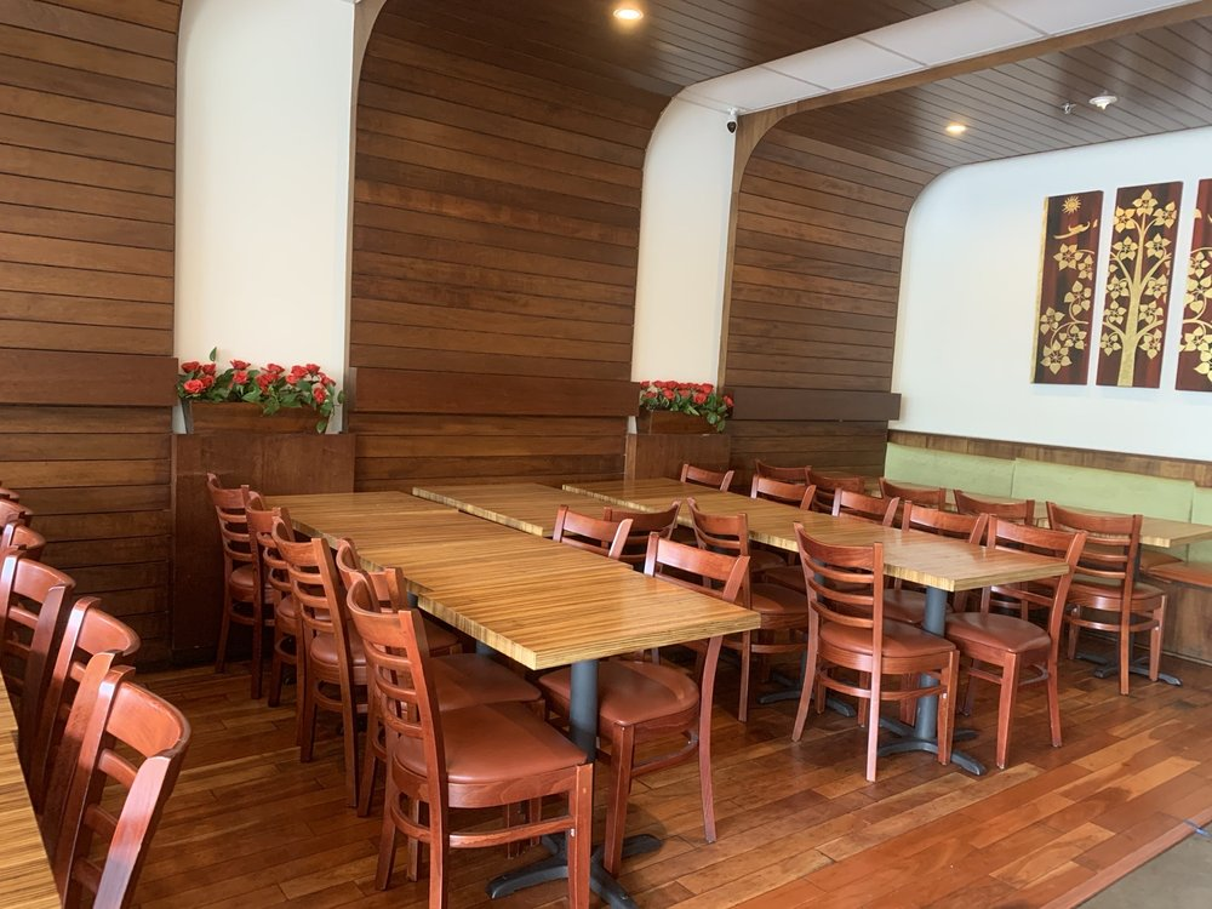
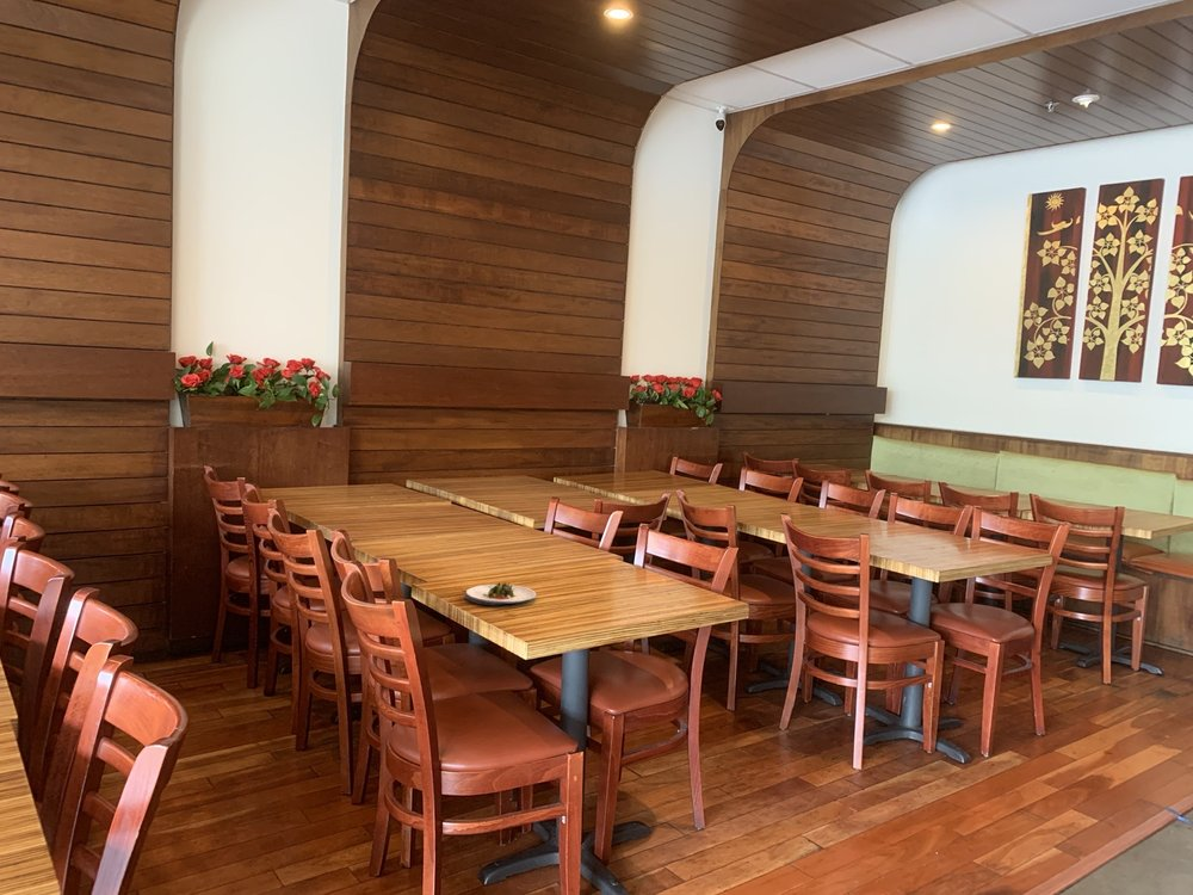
+ salad plate (500, 590)
